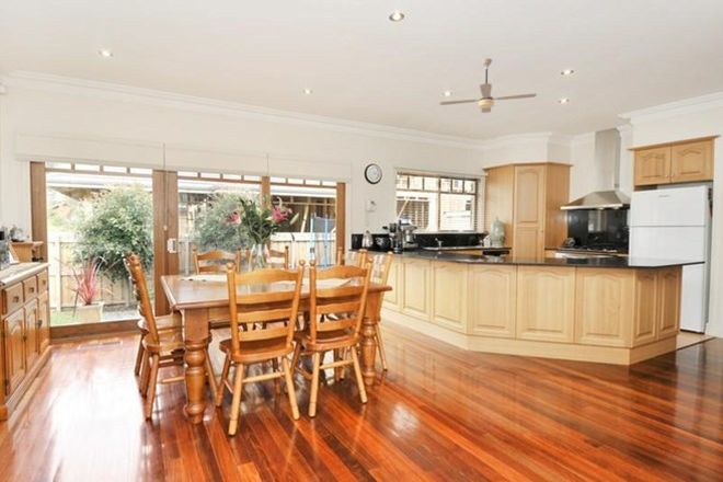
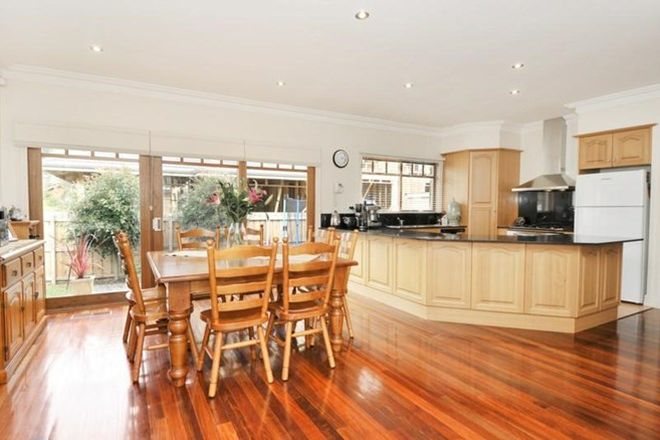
- ceiling fan (486, 83)
